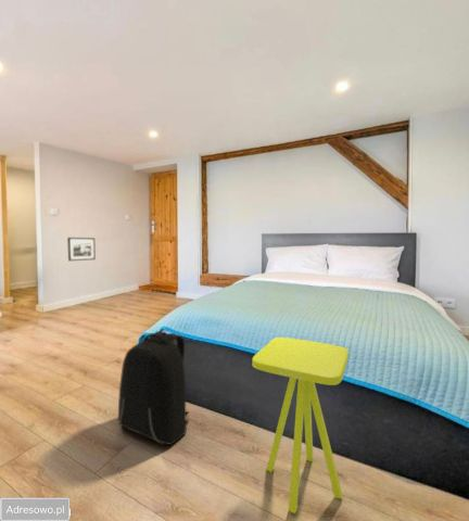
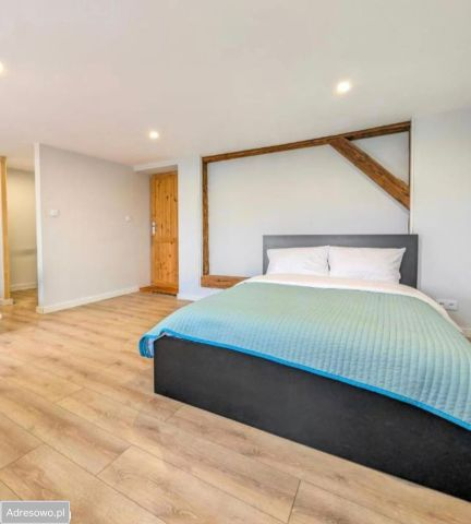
- backpack (156, 378)
- side table (301, 418)
- picture frame (81, 249)
